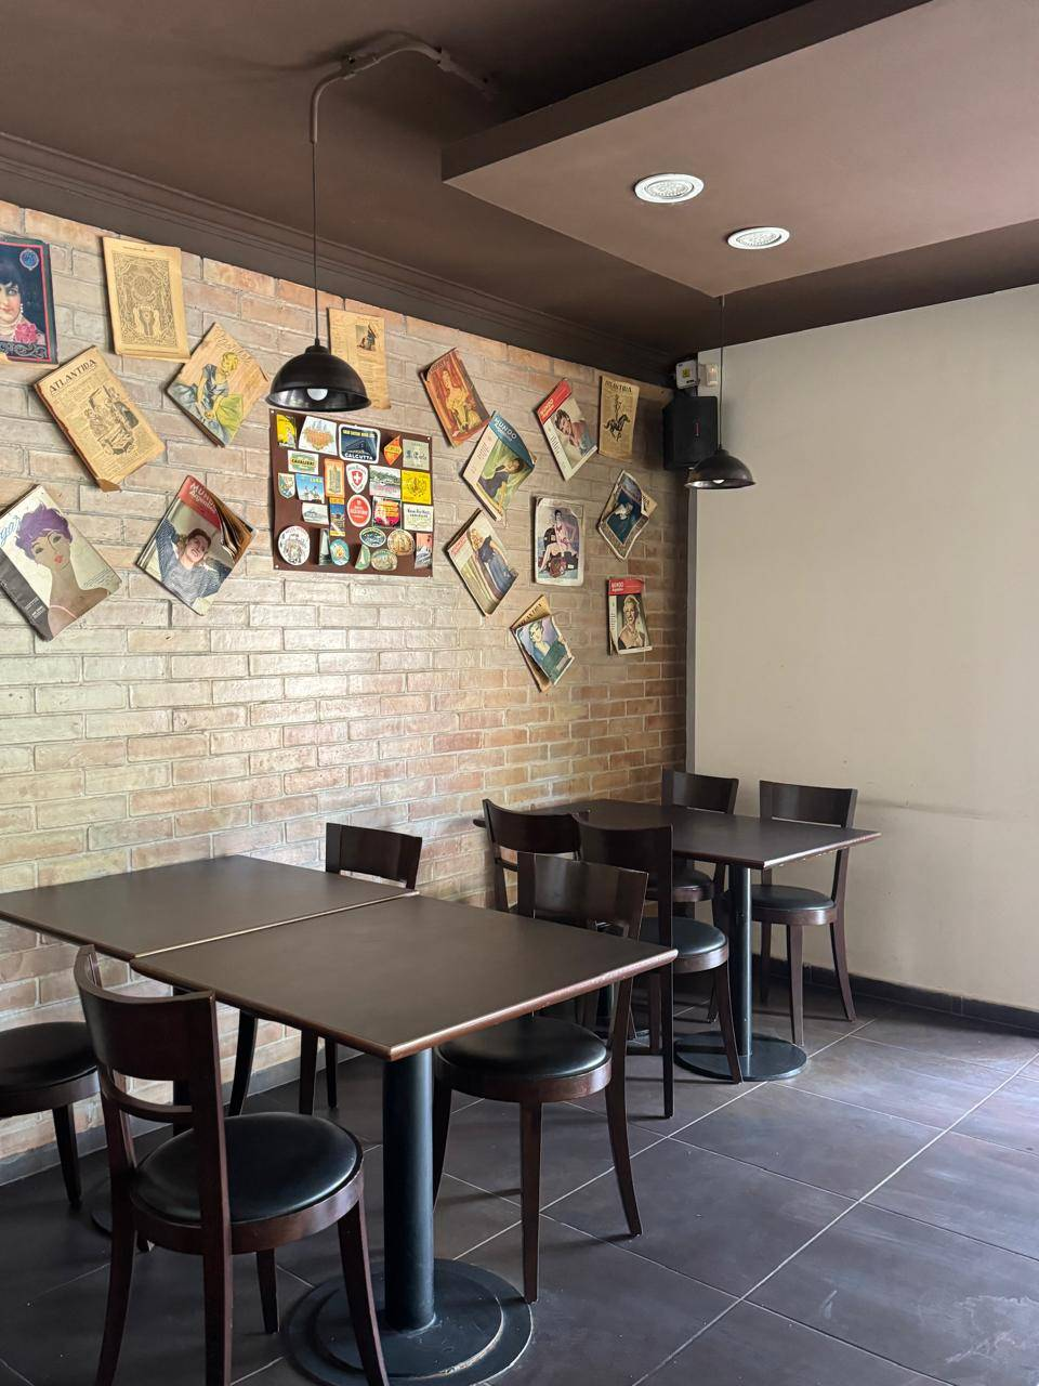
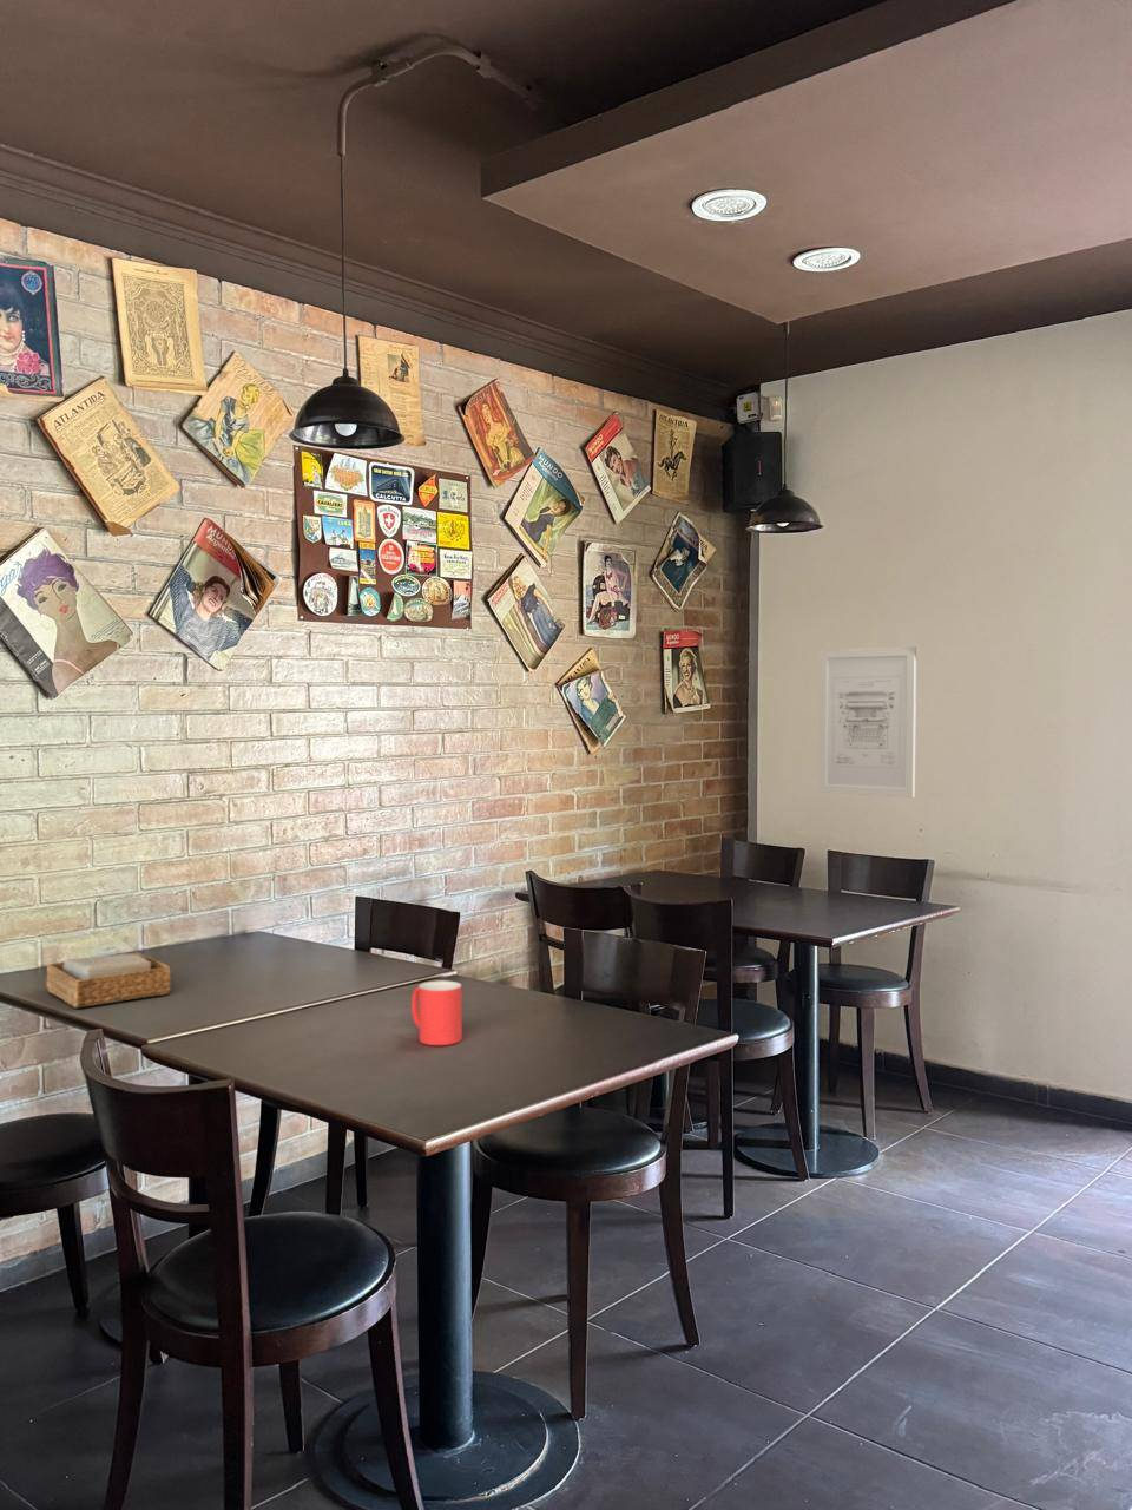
+ napkin holder (108, 975)
+ wall art (866, 722)
+ mug (433, 1009)
